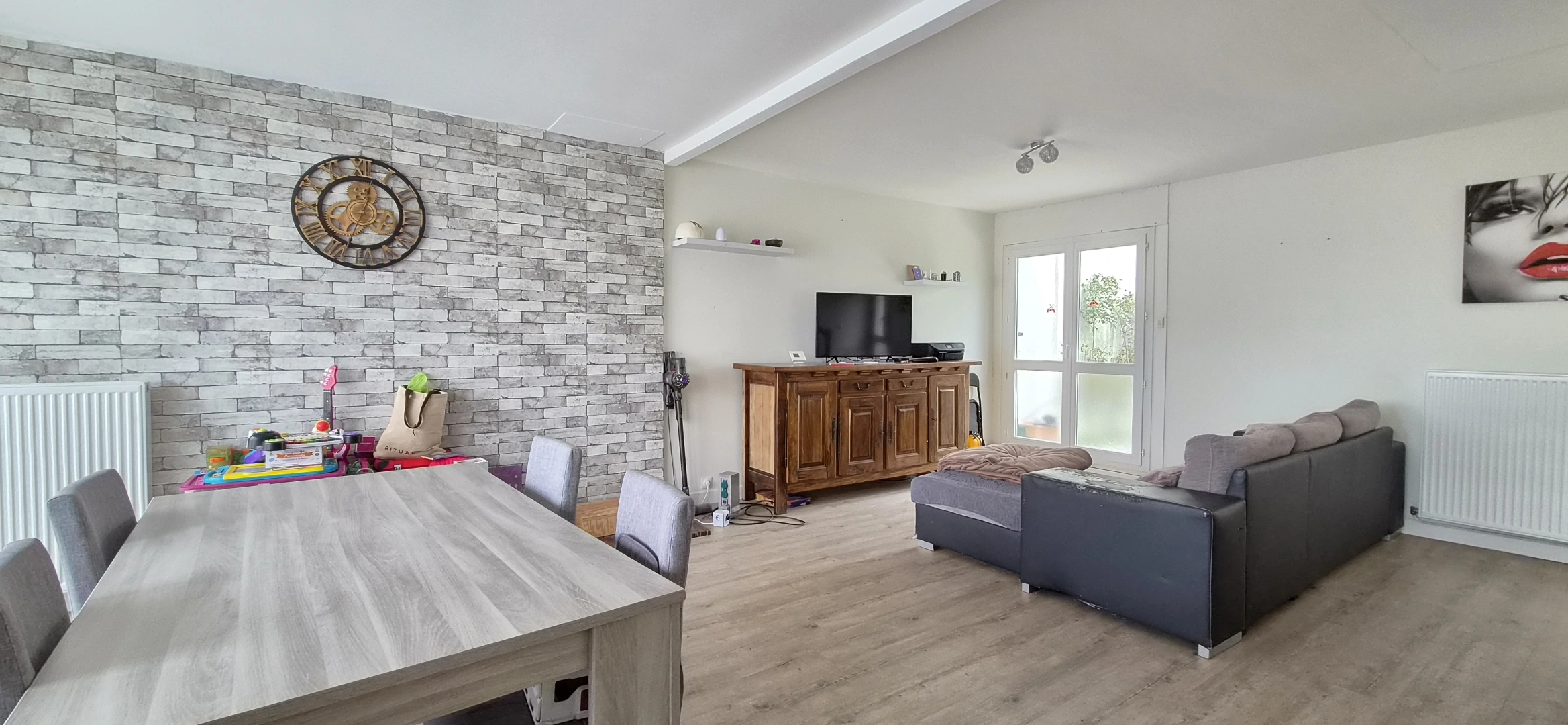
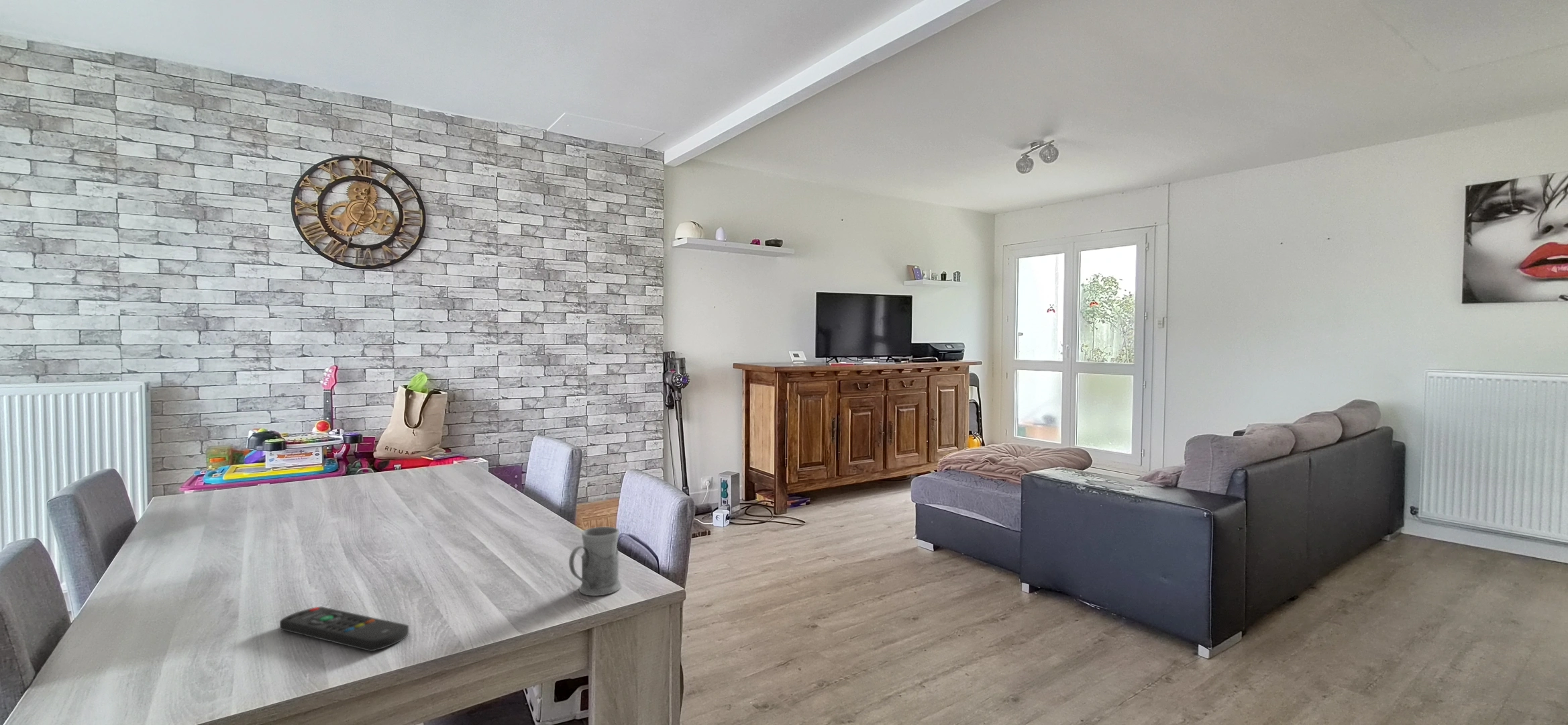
+ mug (592, 563)
+ remote control (344, 626)
